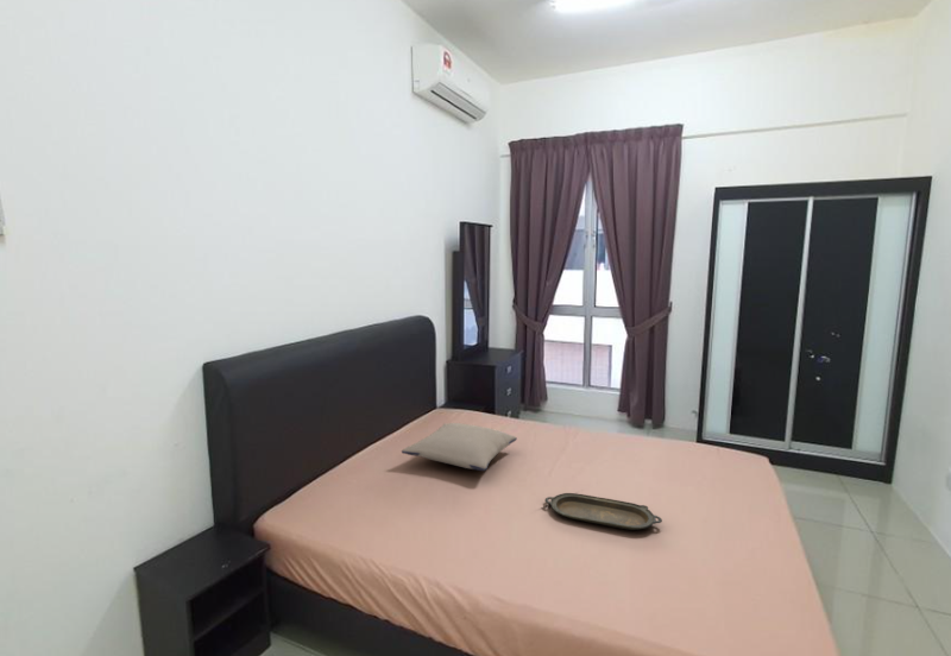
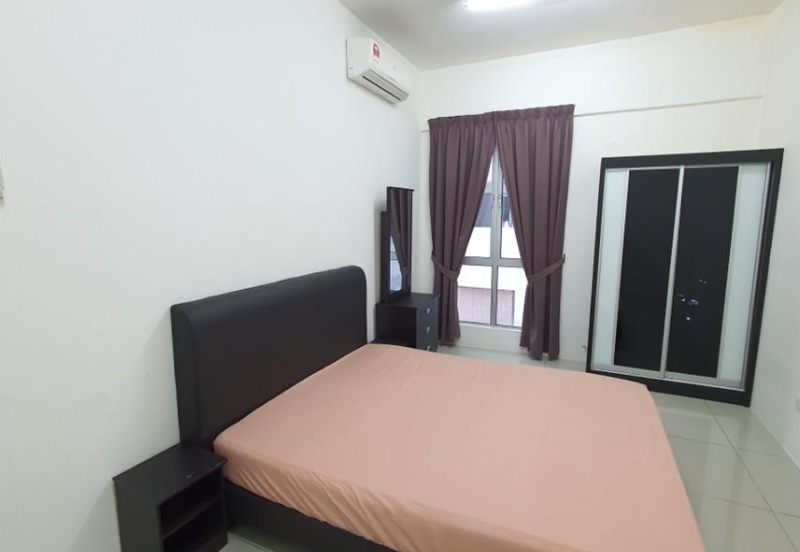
- pillow (461, 444)
- serving tray (600, 511)
